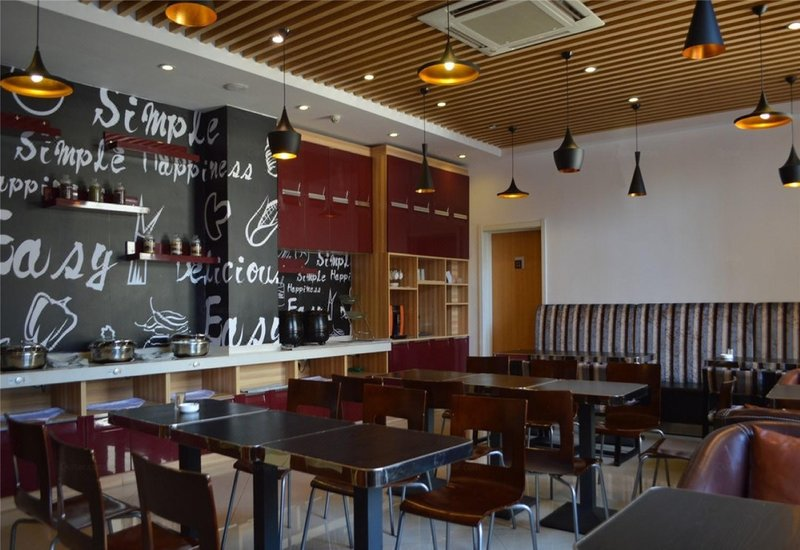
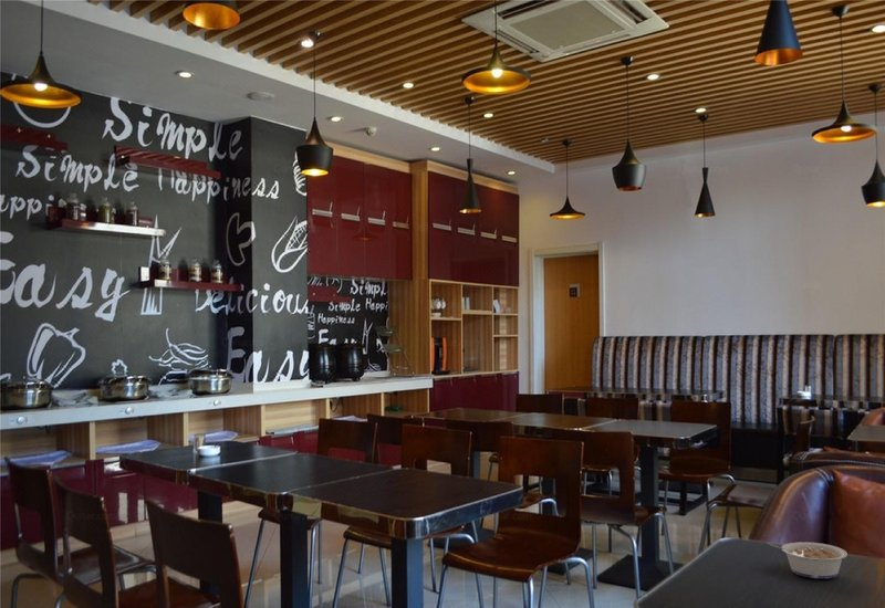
+ legume (812, 559)
